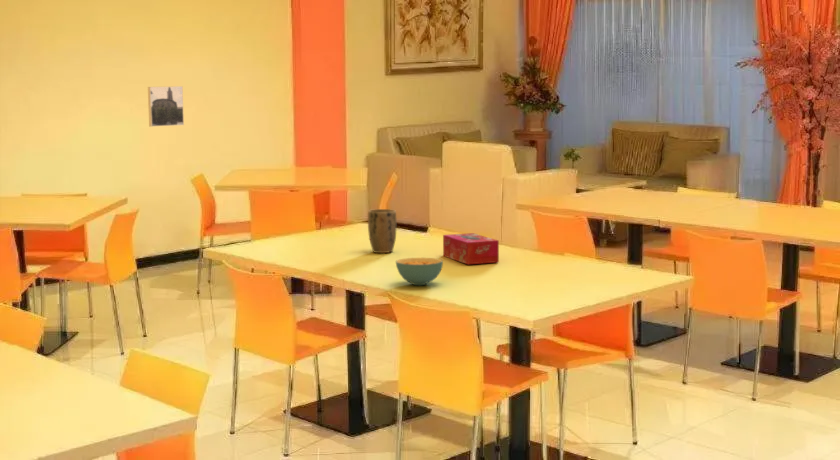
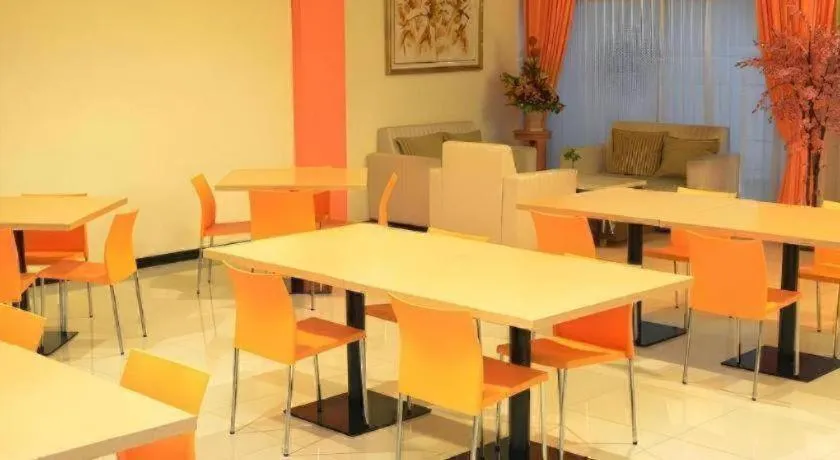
- plant pot (382, 231)
- cereal bowl (419, 272)
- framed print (166, 106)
- tissue box (470, 248)
